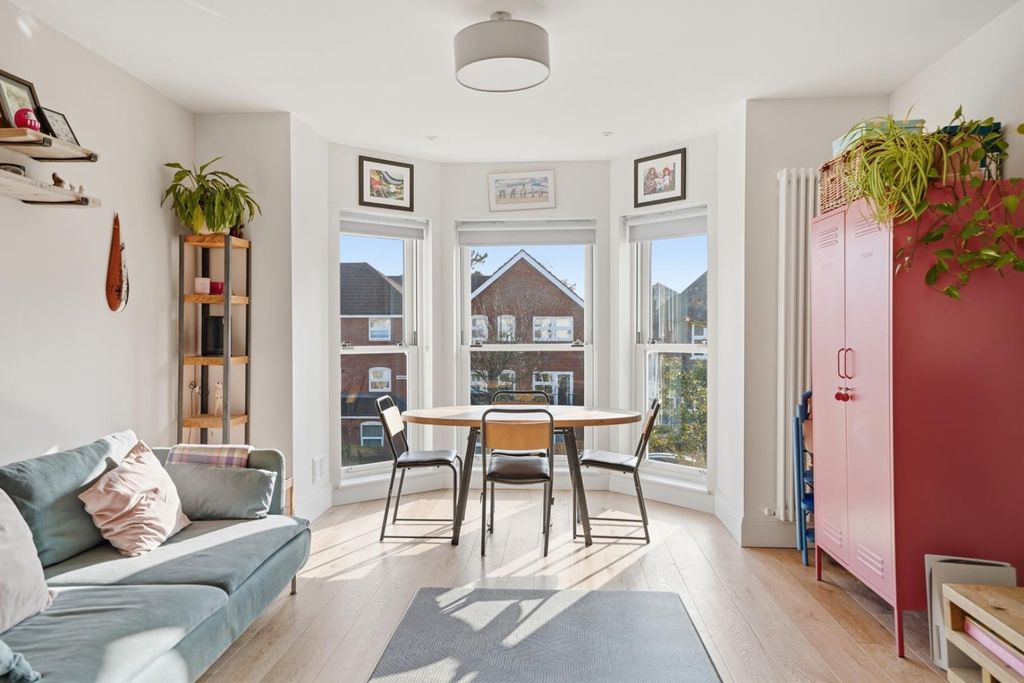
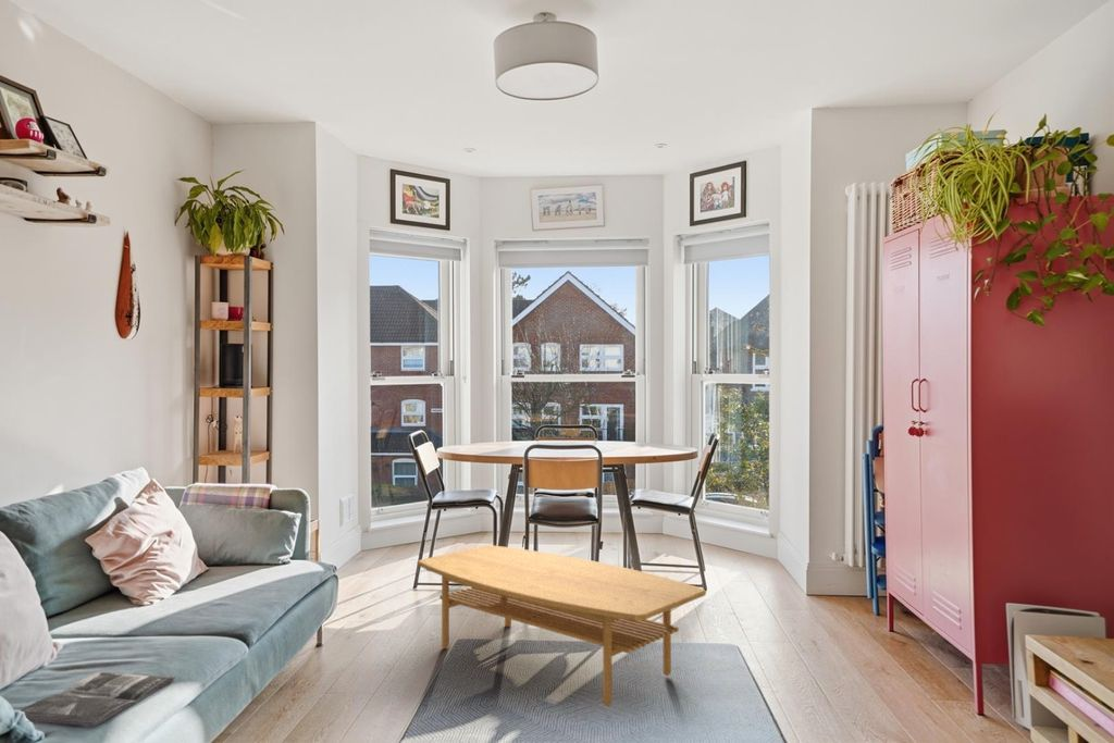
+ coffee table (550, 617)
+ magazine (98, 695)
